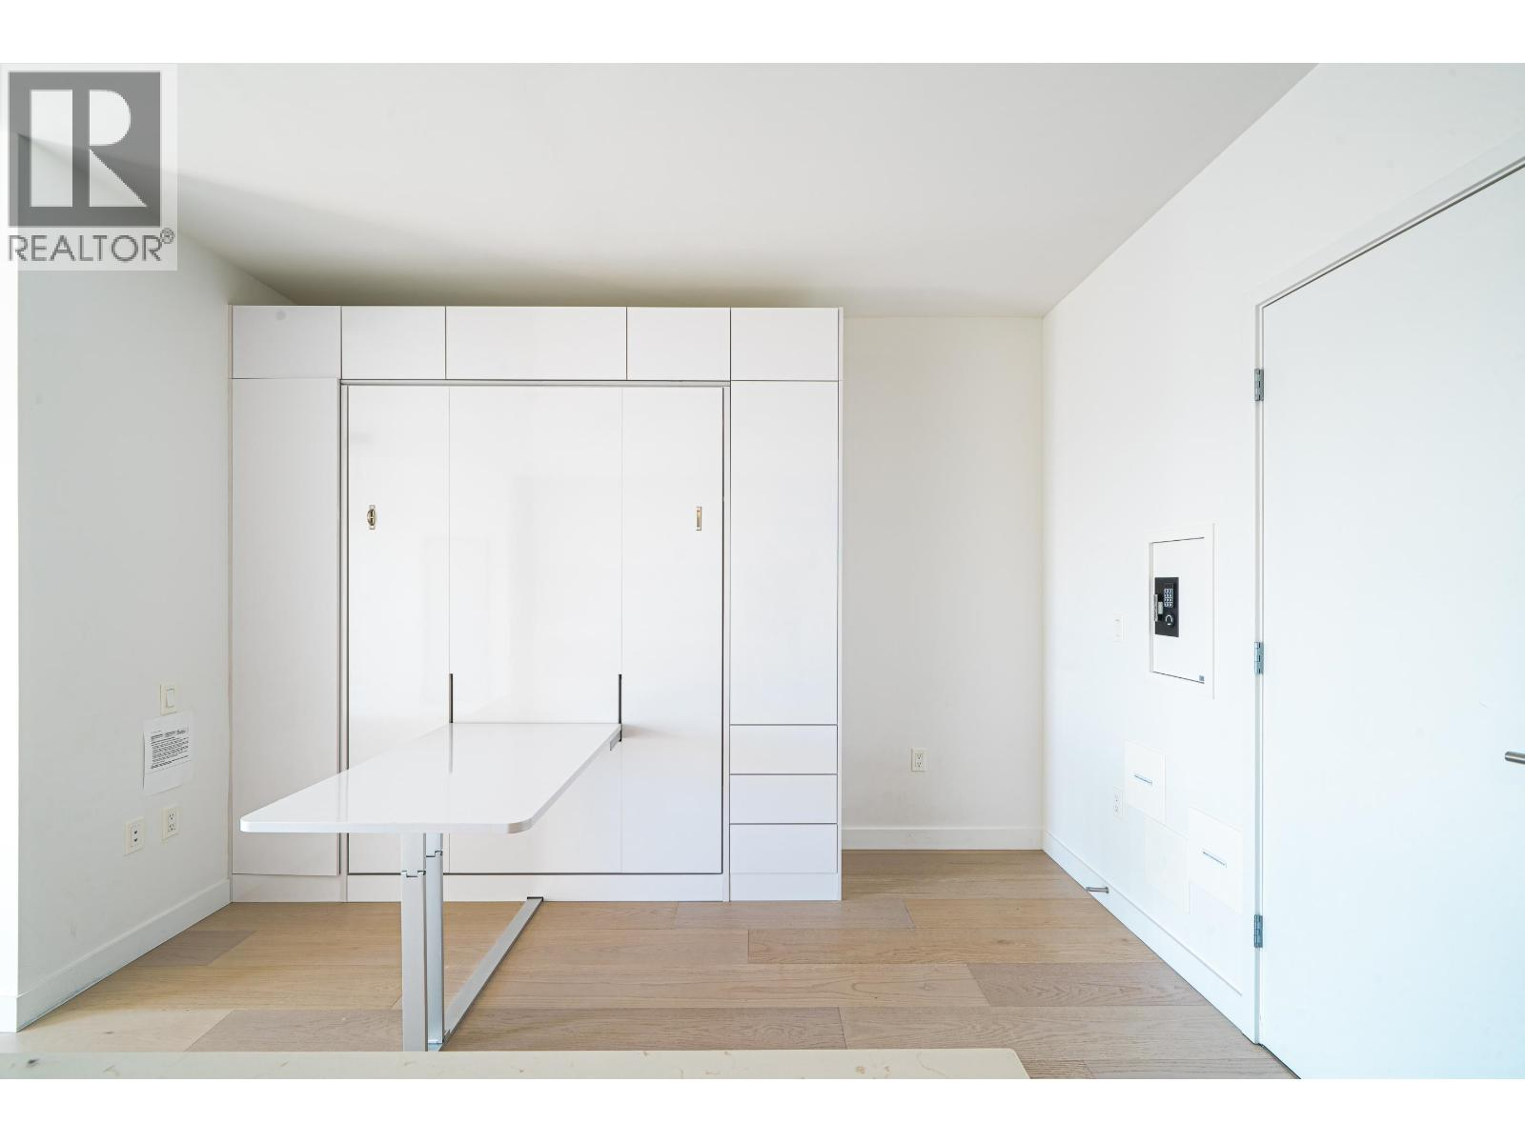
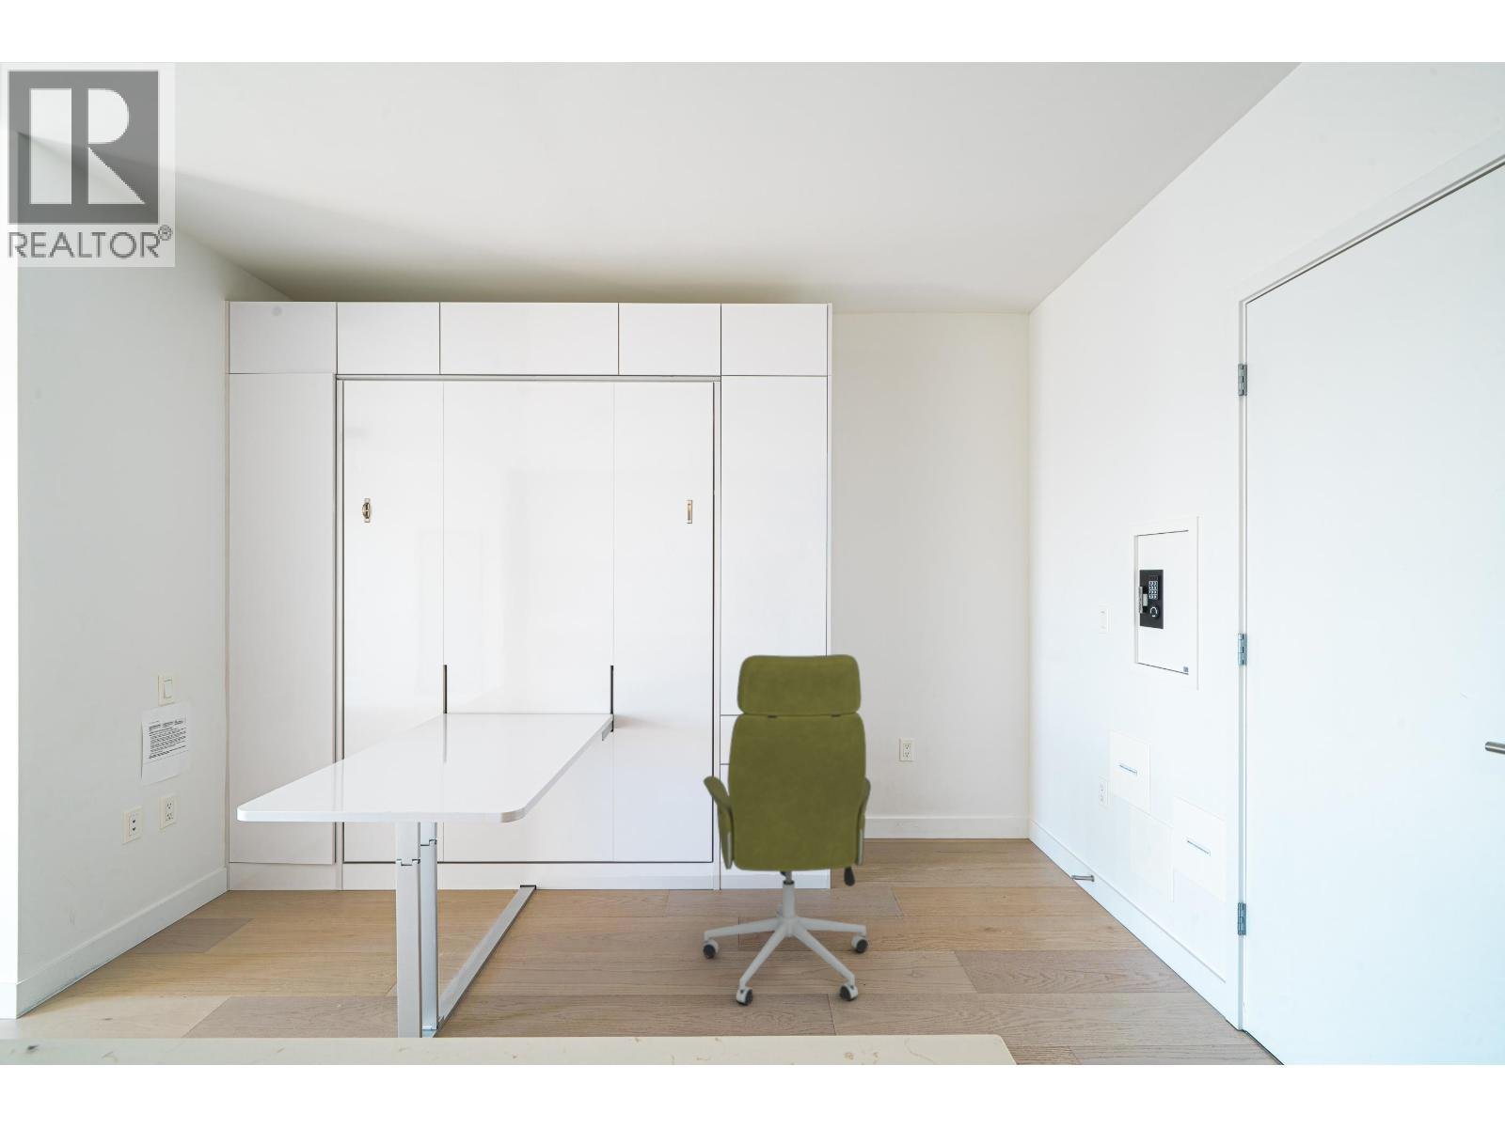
+ office chair (789, 807)
